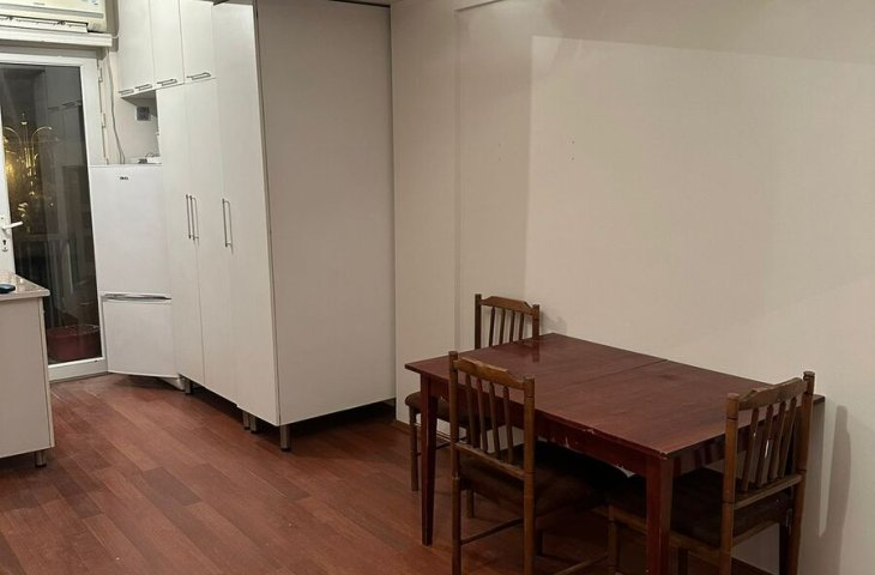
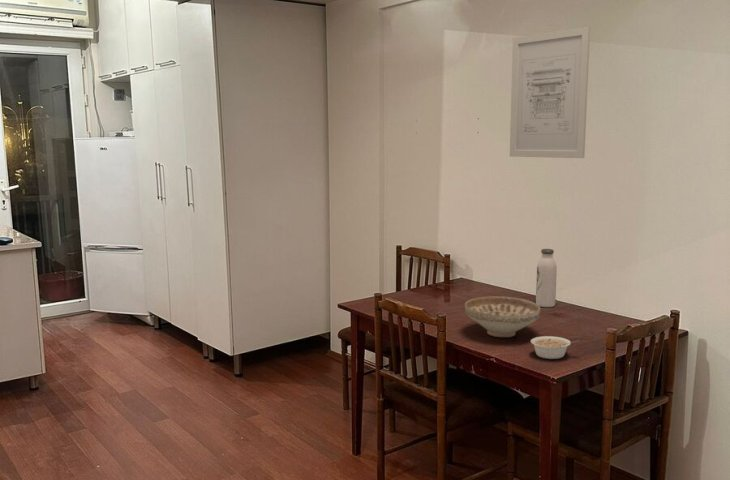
+ water bottle (546, 277)
+ decorative bowl (501, 319)
+ legume (551, 346)
+ wall art (547, 95)
